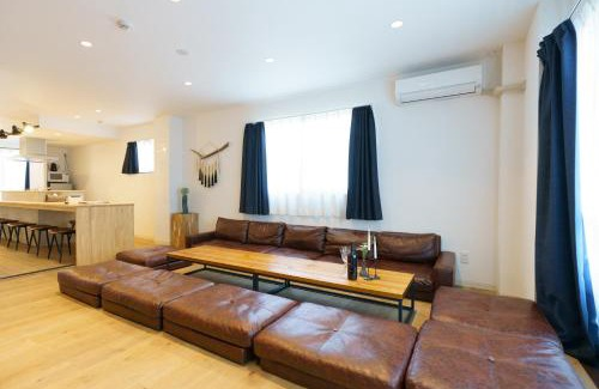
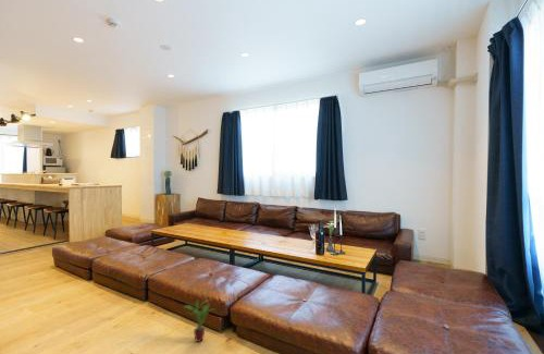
+ potted plant (198, 322)
